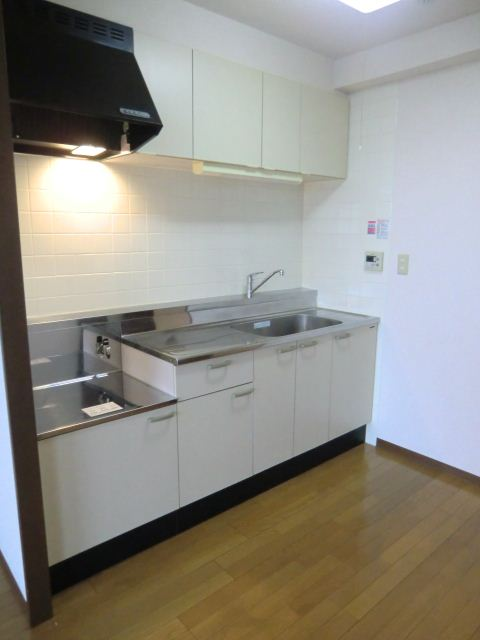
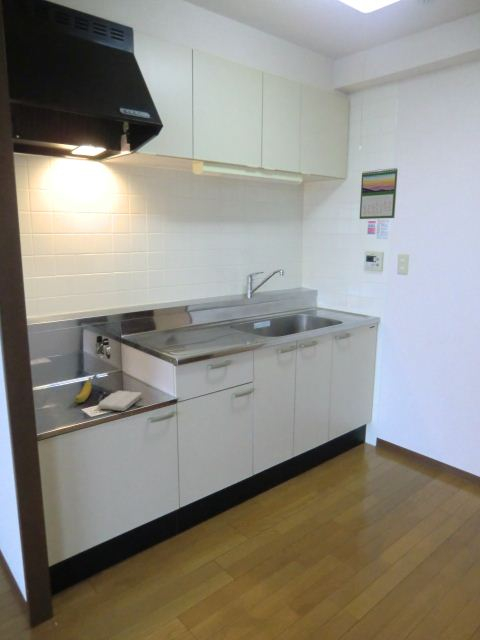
+ calendar (377, 193)
+ banana (84, 391)
+ washcloth (121, 399)
